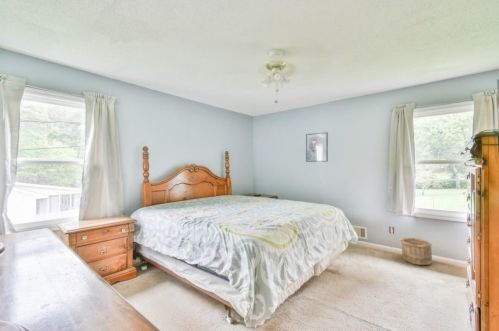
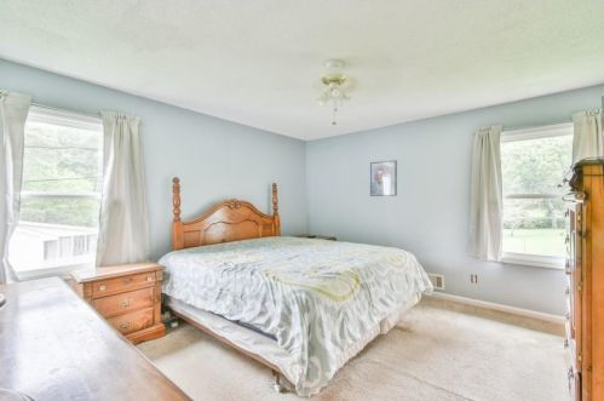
- wooden bucket (416, 251)
